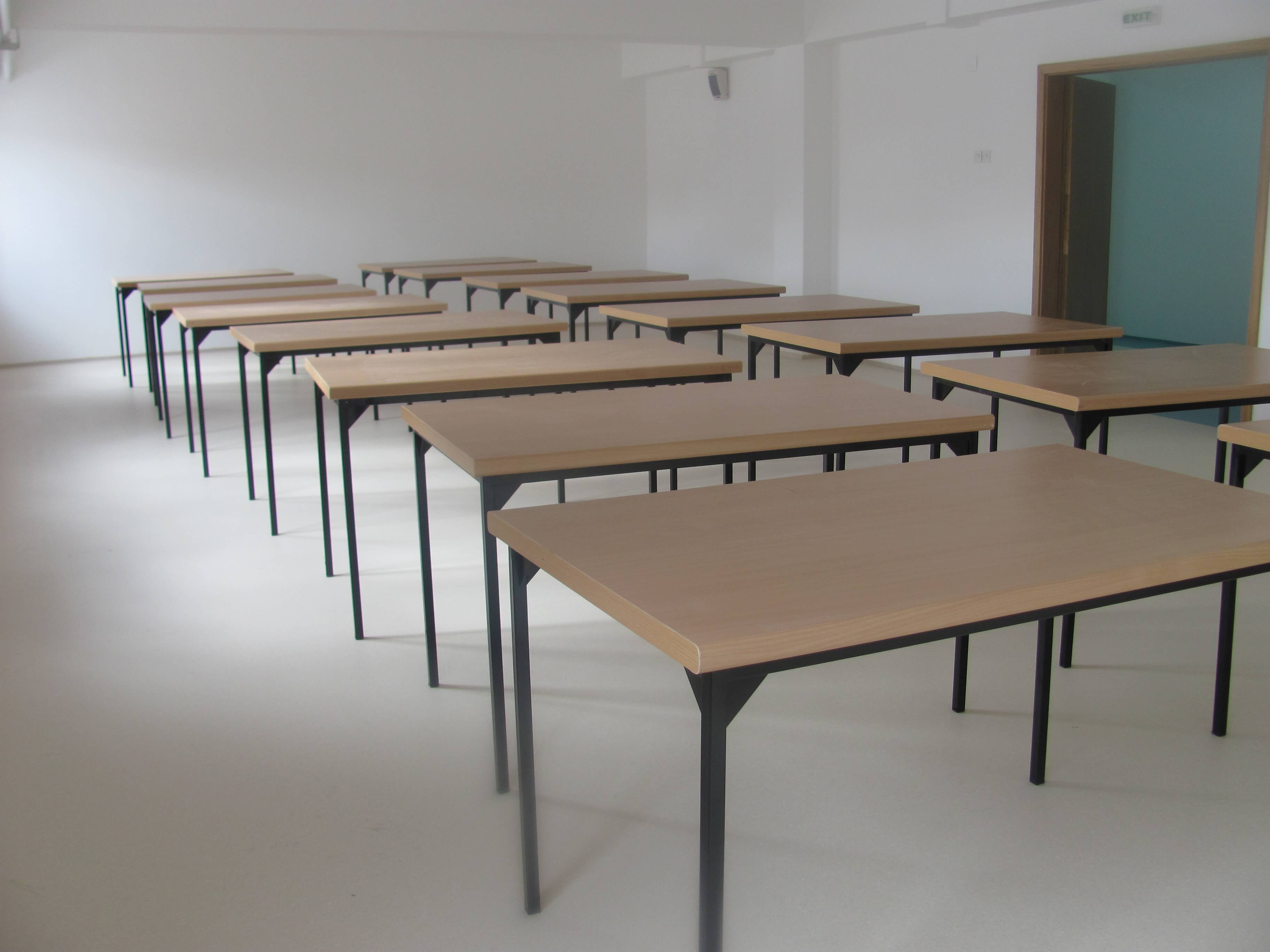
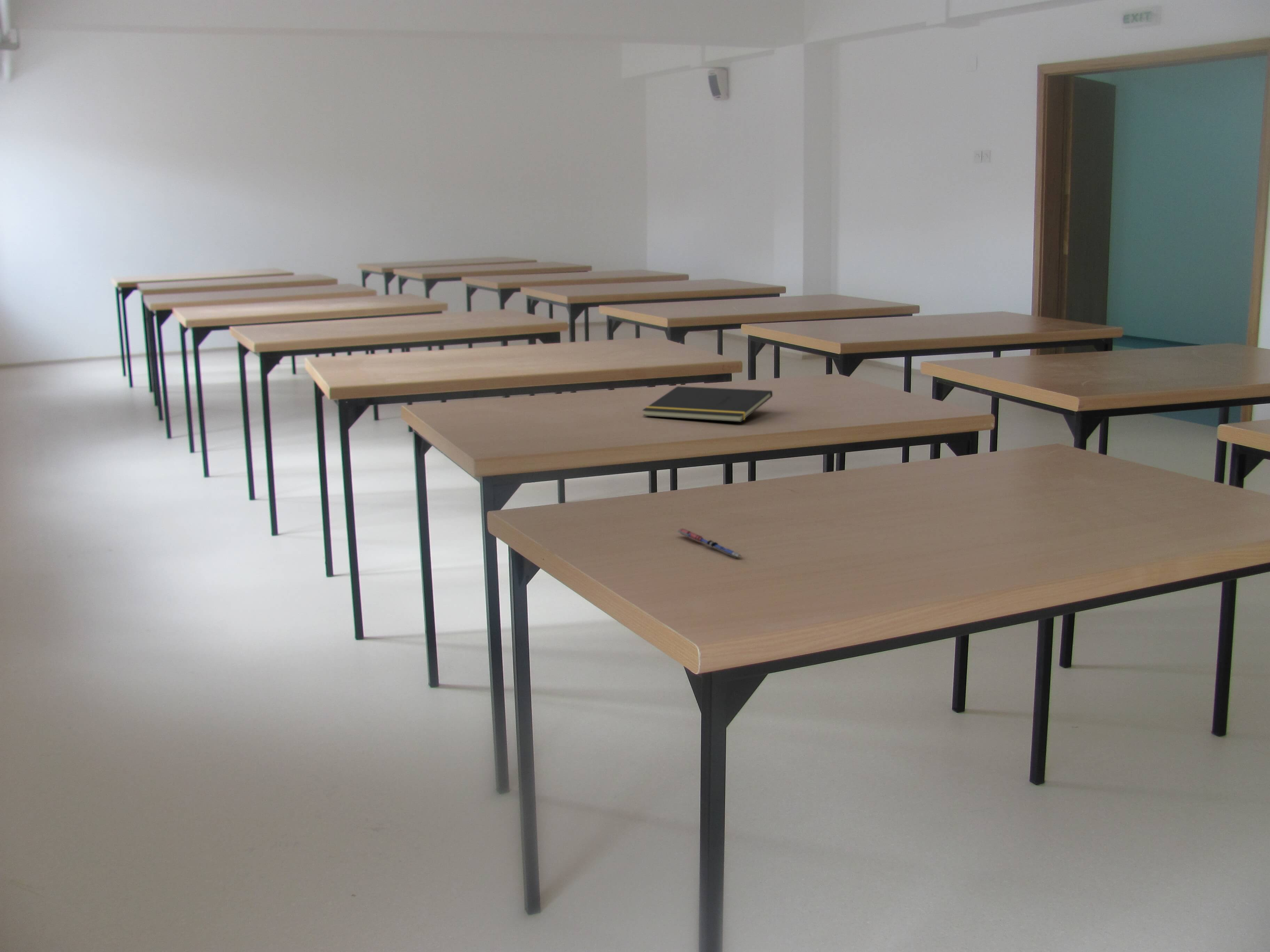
+ notepad (708, 403)
+ pen (709, 541)
